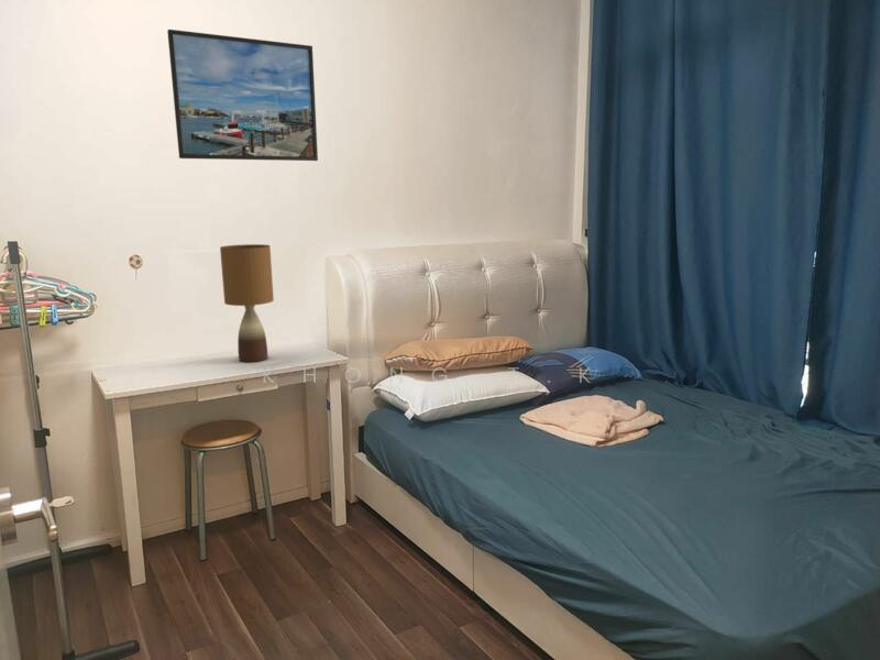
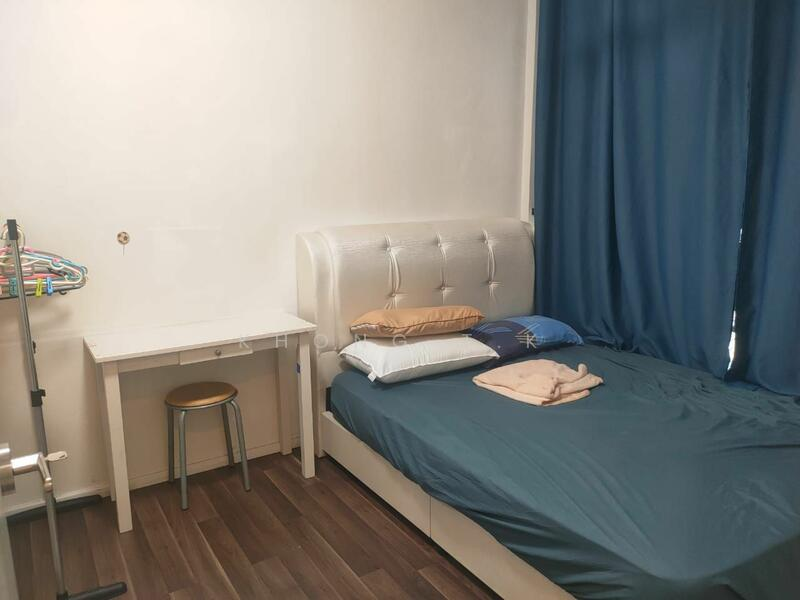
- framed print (248, 100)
- table lamp (249, 304)
